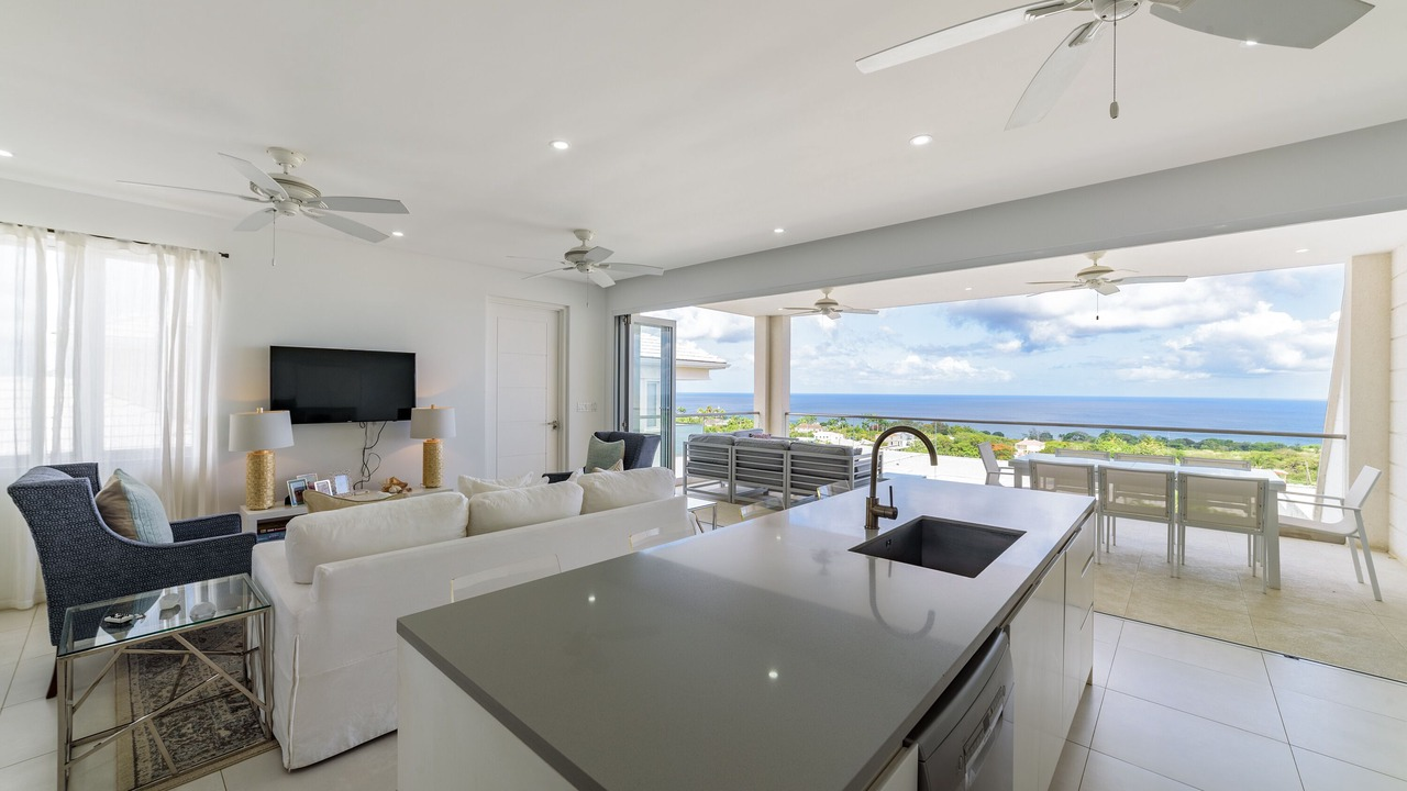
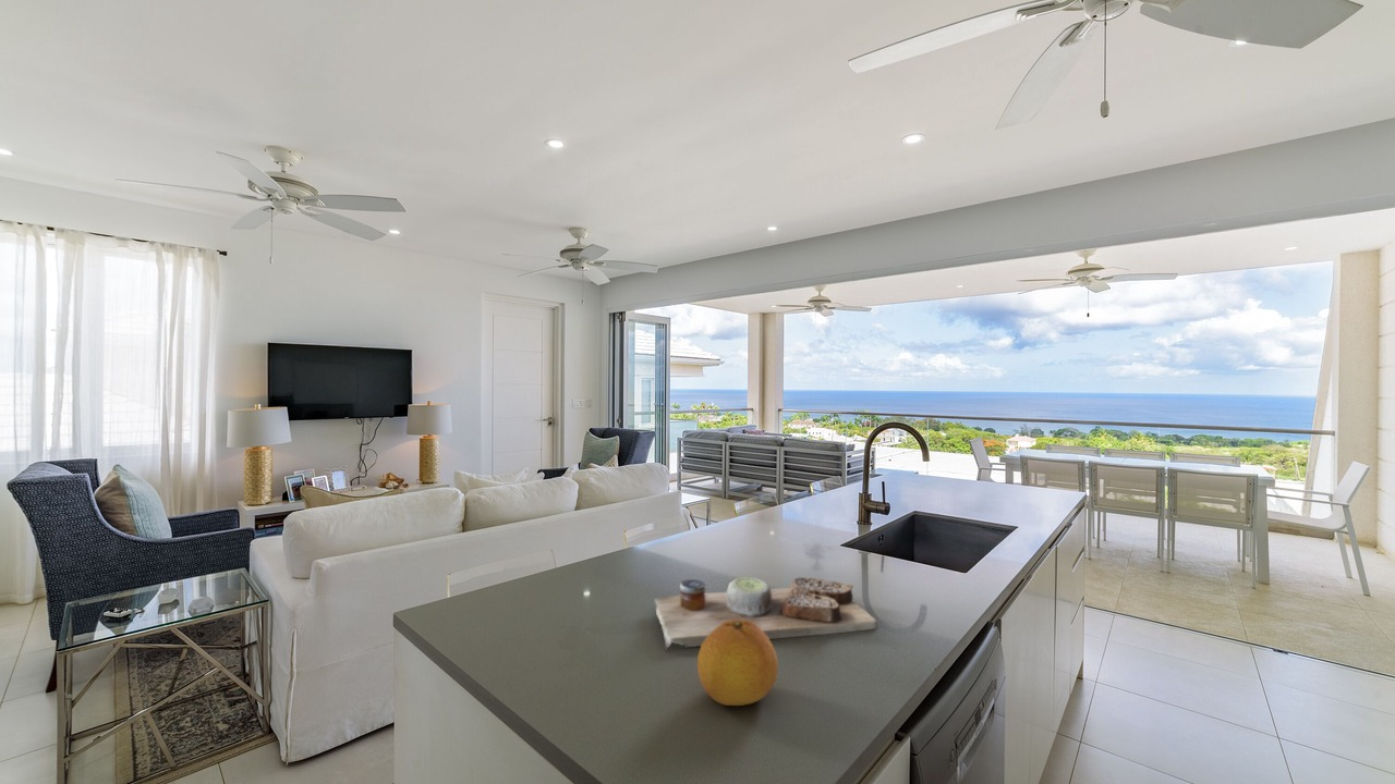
+ cutting board (762, 600)
+ fruit (737, 658)
